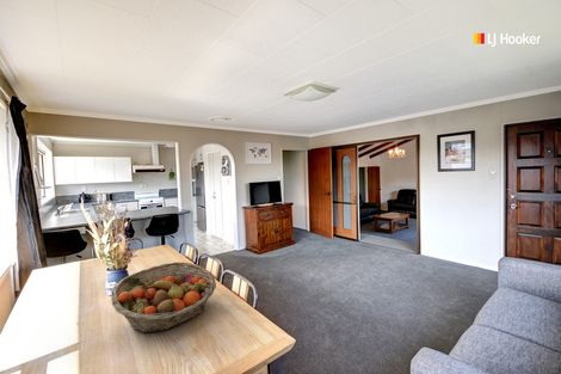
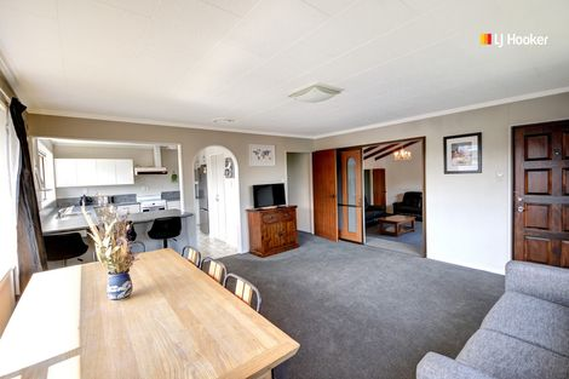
- fruit basket (167, 293)
